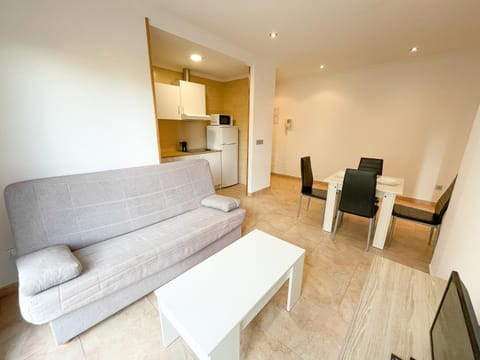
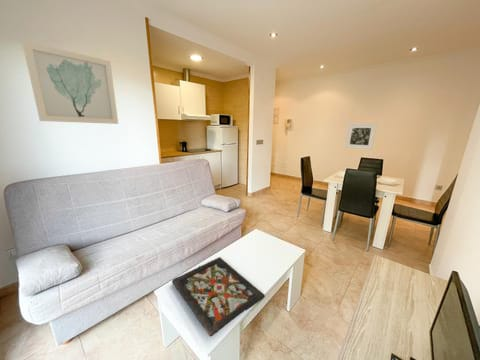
+ decorative tray (216, 288)
+ wall art (77, 88)
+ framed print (360, 136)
